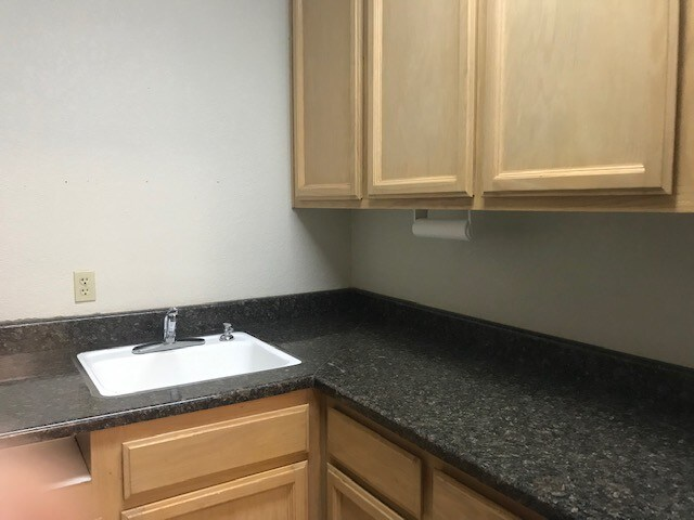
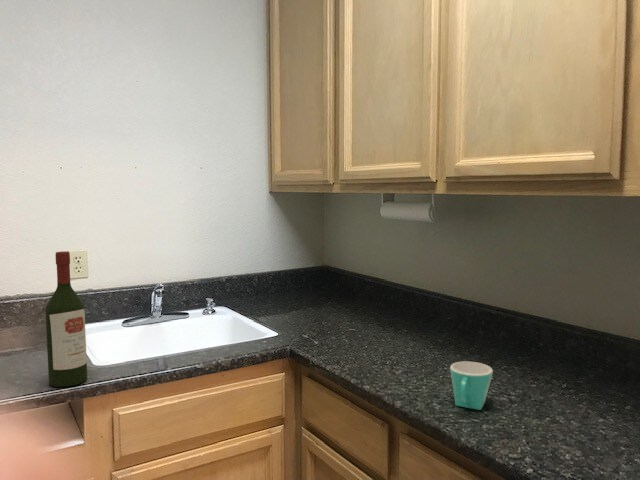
+ mug (468, 388)
+ wine bottle (65, 317)
